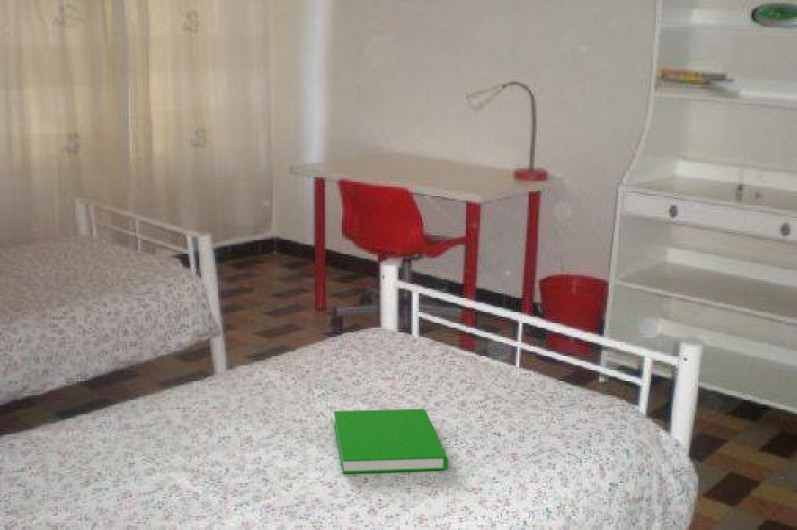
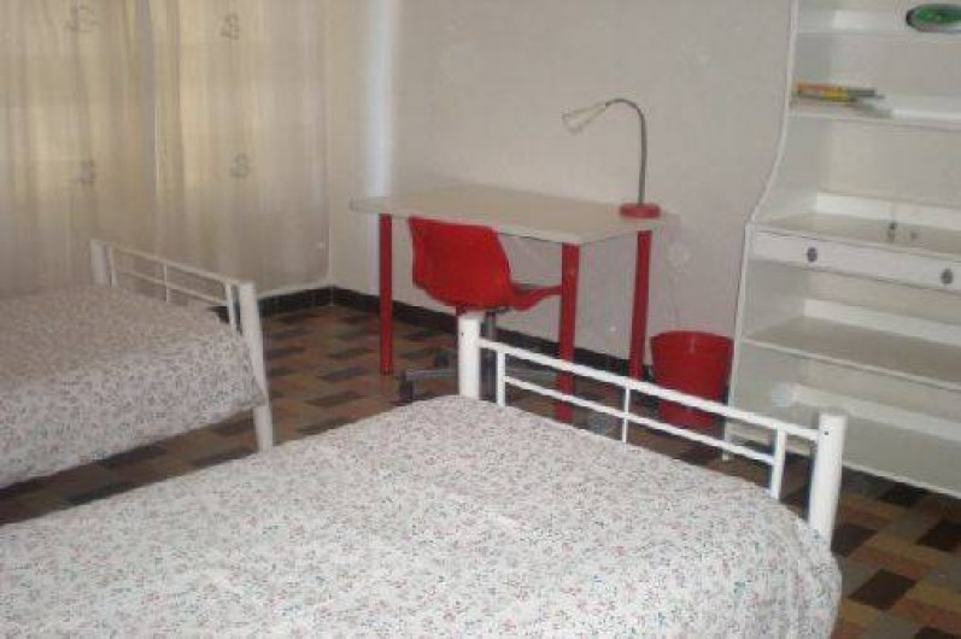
- book (387, 438)
